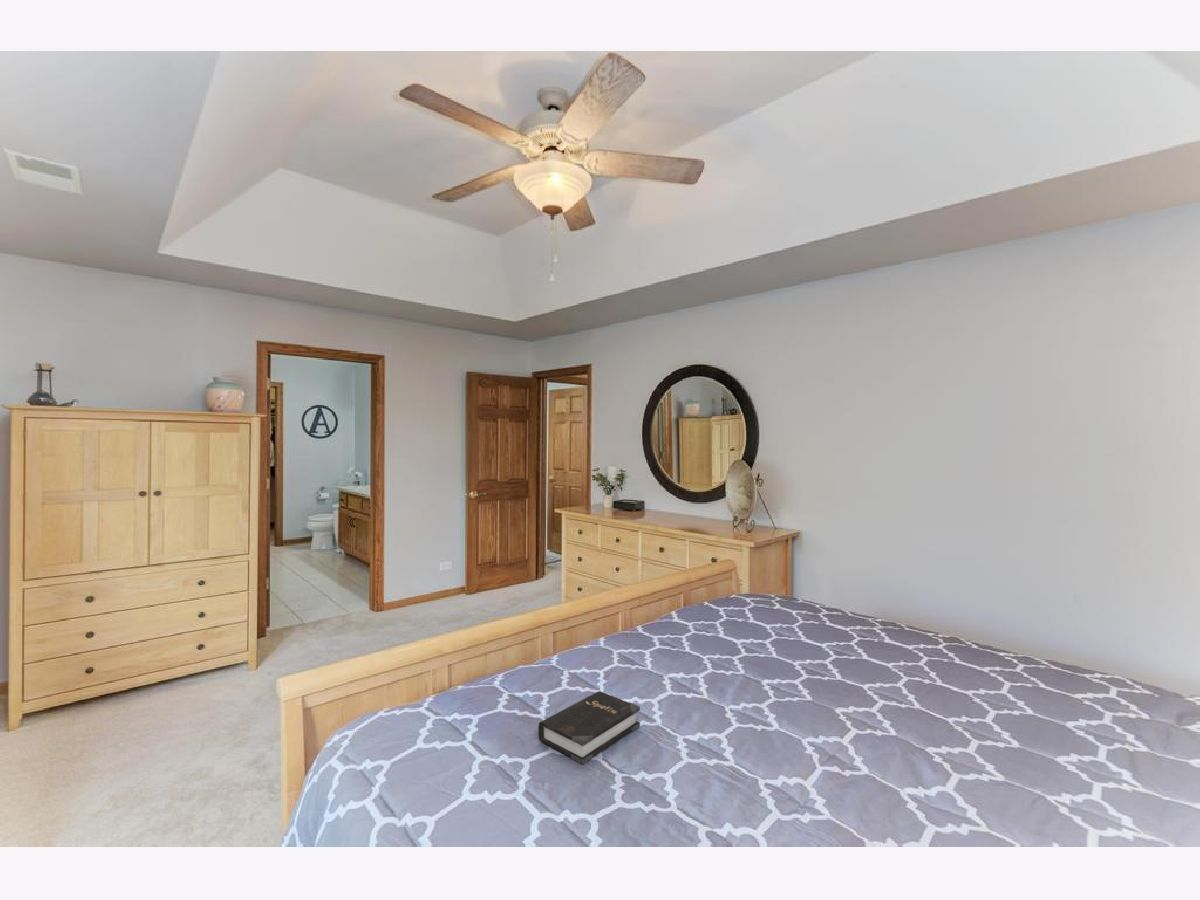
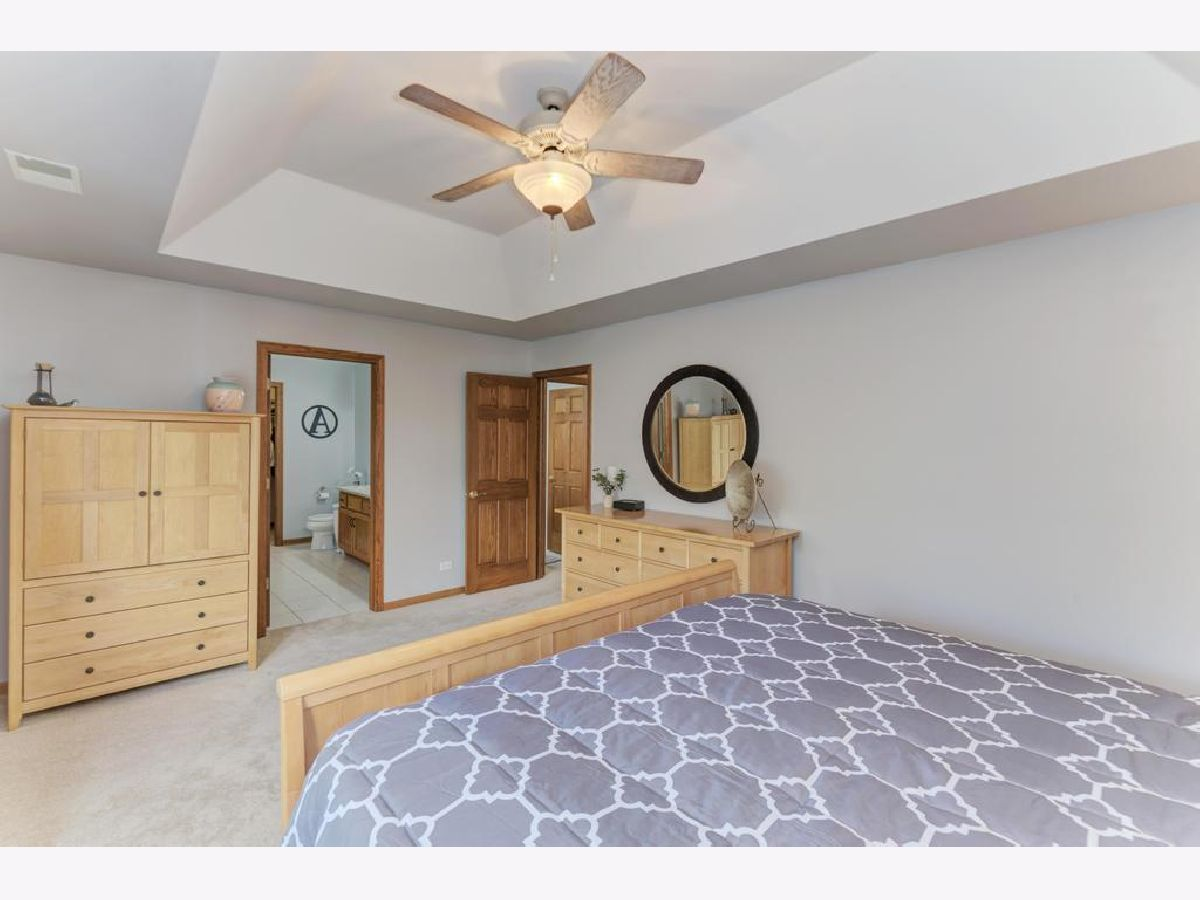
- hardback book (590, 723)
